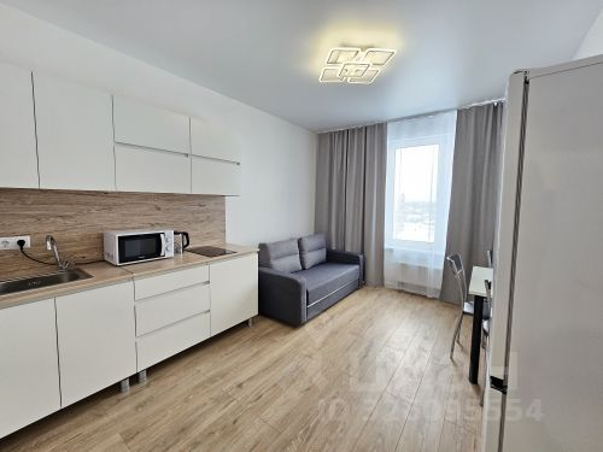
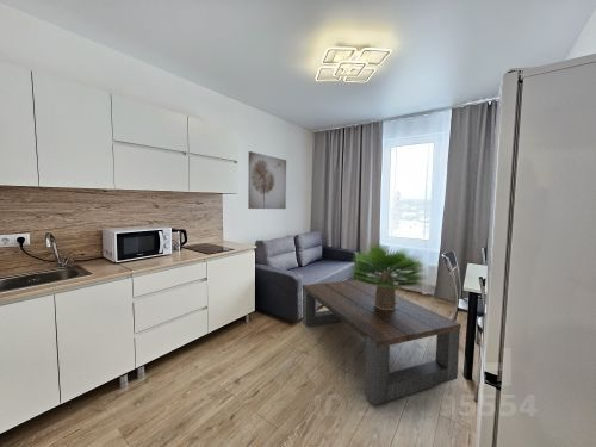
+ wall art (268, 182)
+ coffee table (366, 323)
+ potted plant (386, 274)
